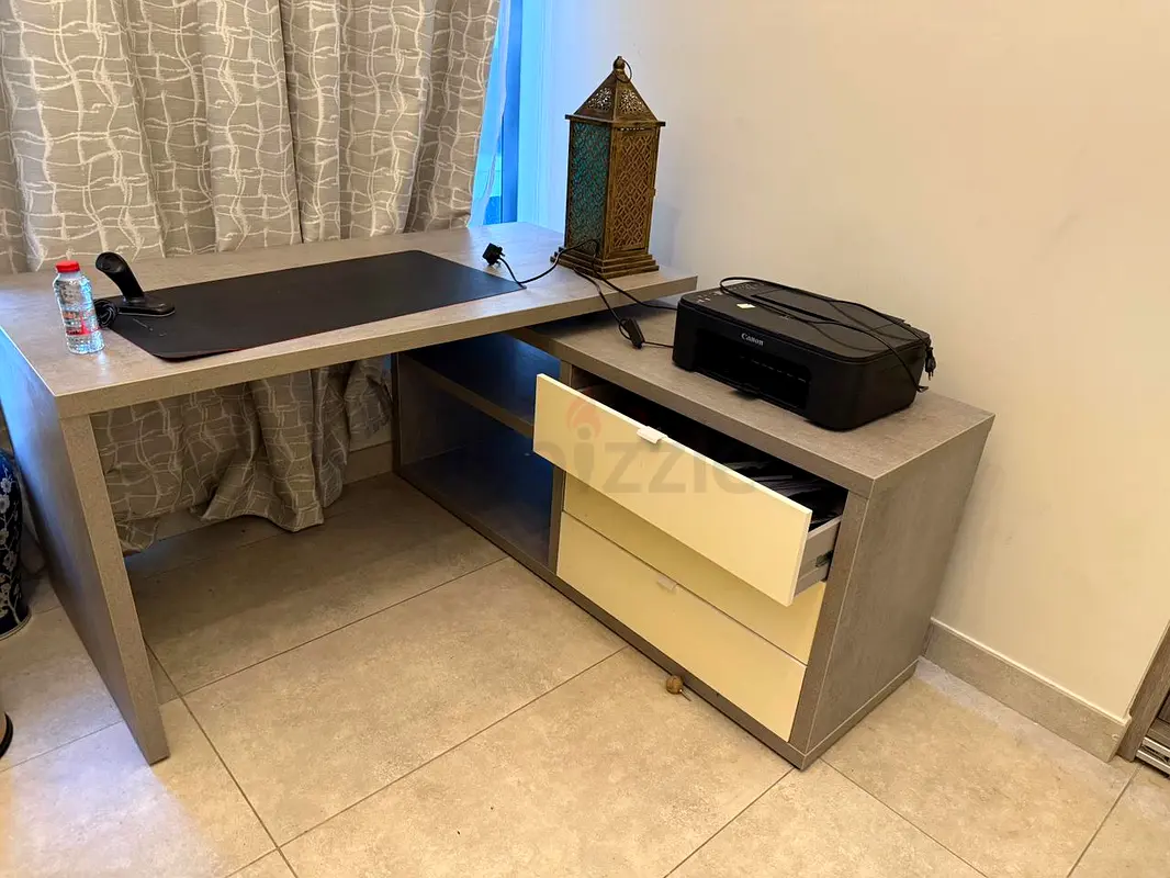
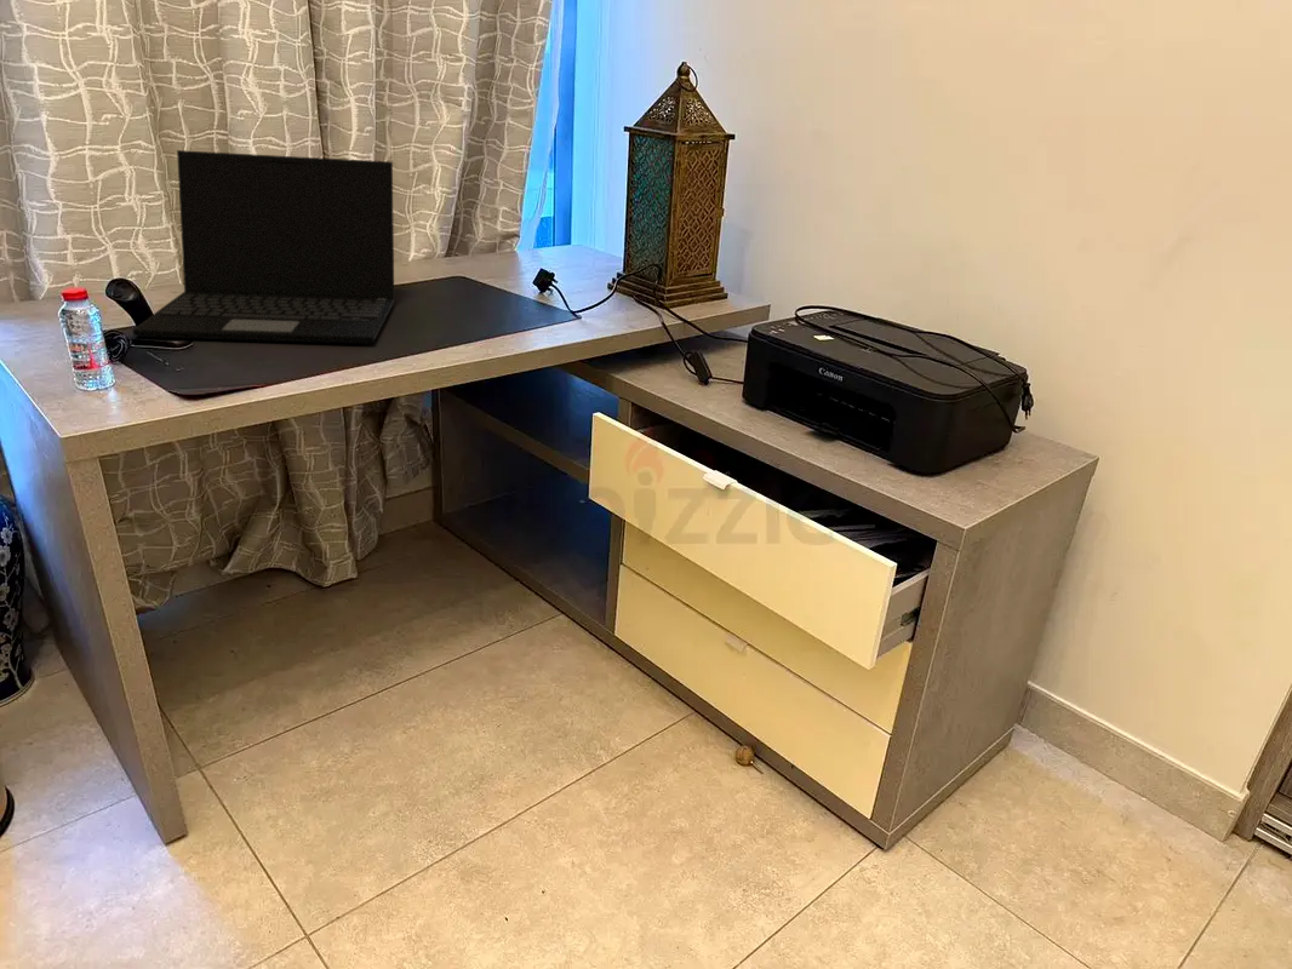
+ laptop (271, 242)
